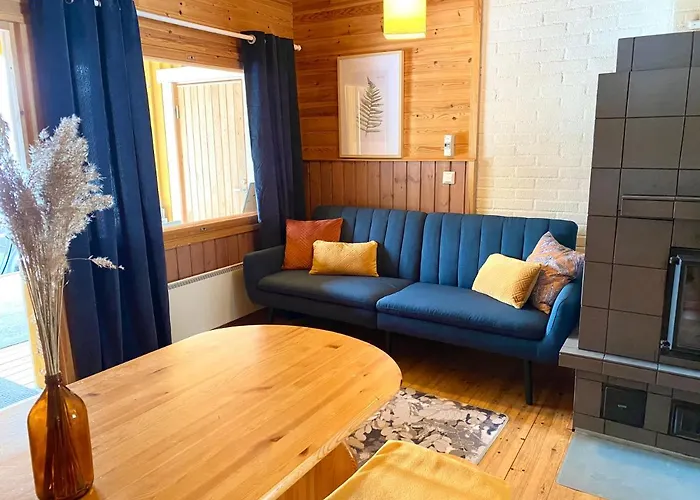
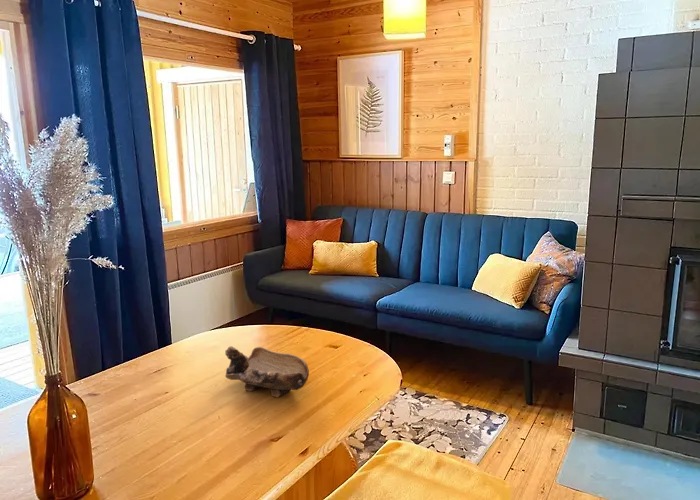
+ bowl (267, 366)
